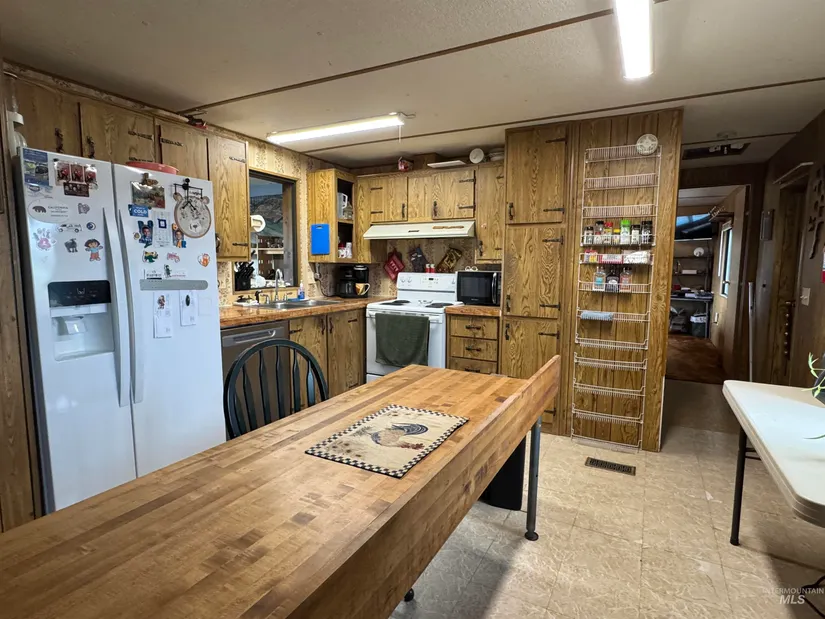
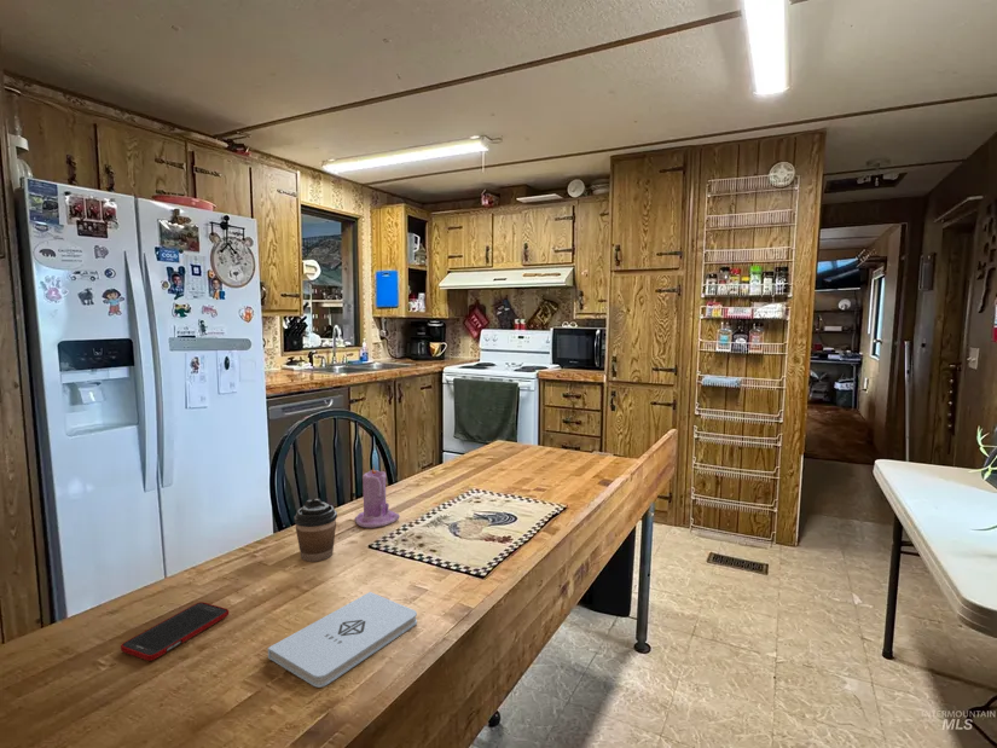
+ coffee cup (315, 528)
+ candle (373, 492)
+ notepad (348, 633)
+ cell phone (178, 628)
